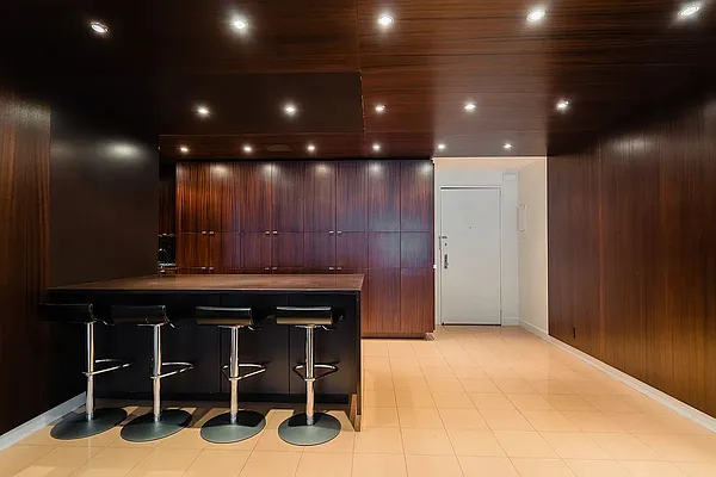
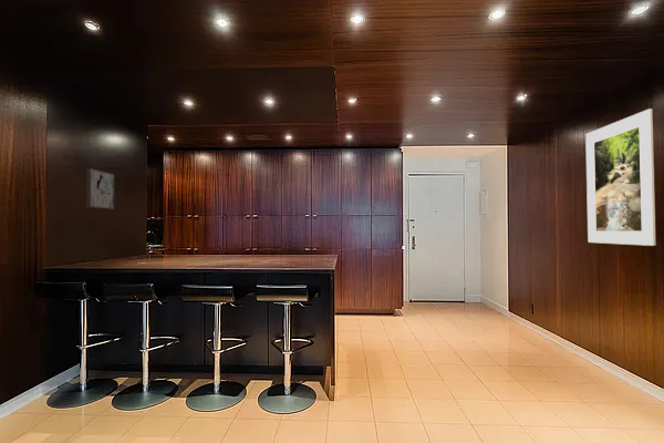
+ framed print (616, 183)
+ wall art (101, 189)
